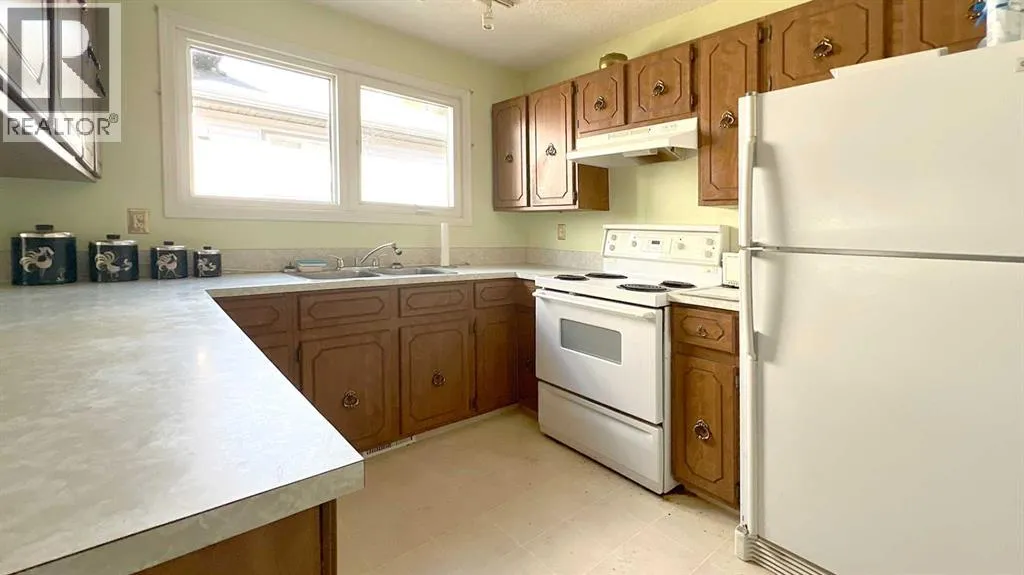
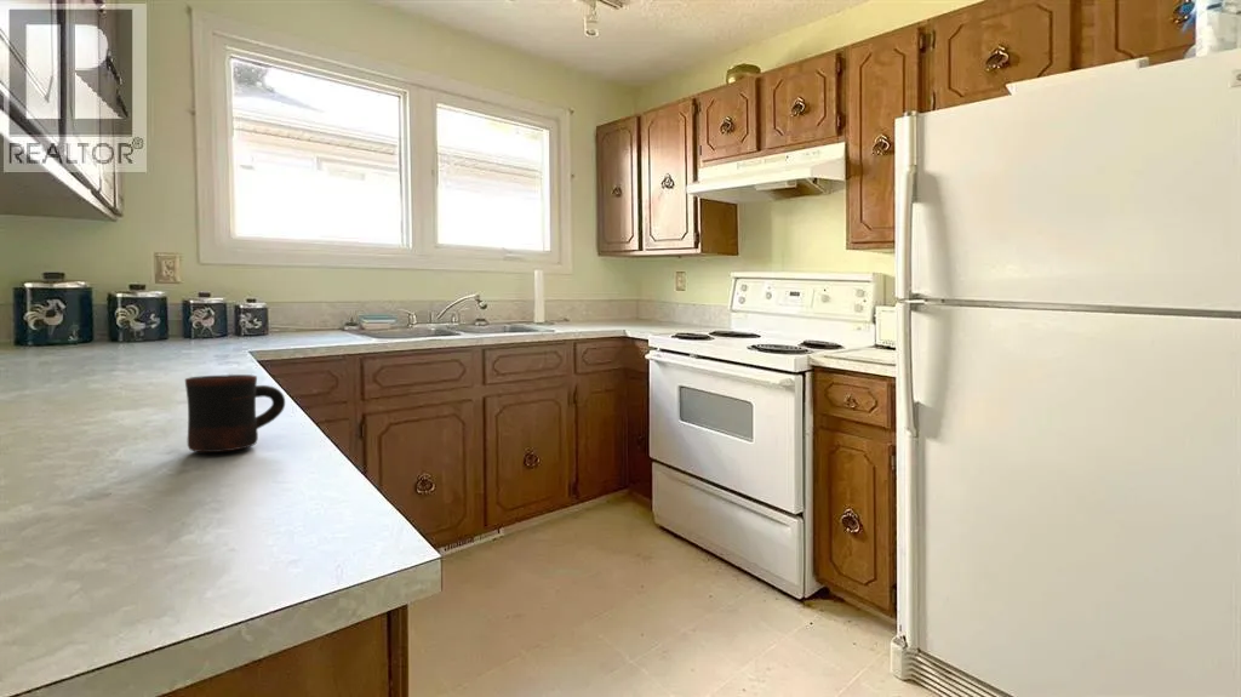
+ mug (238, 411)
